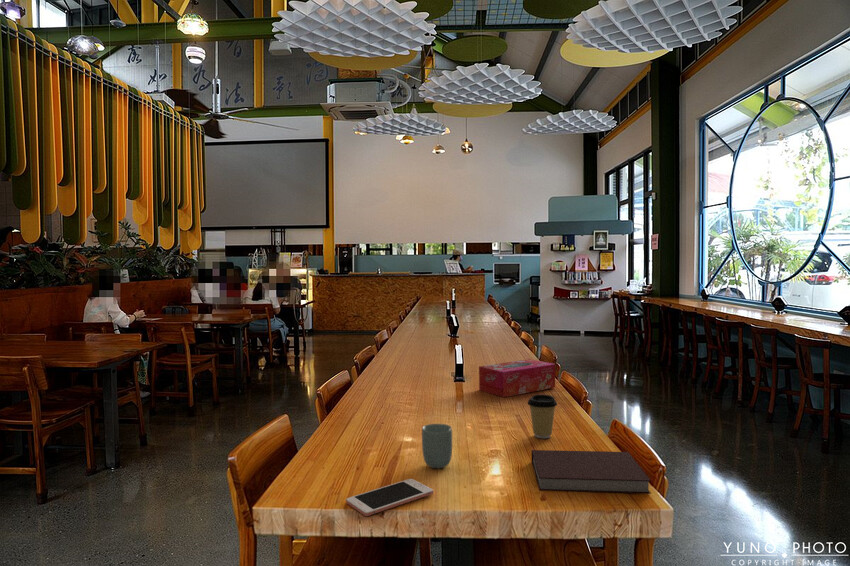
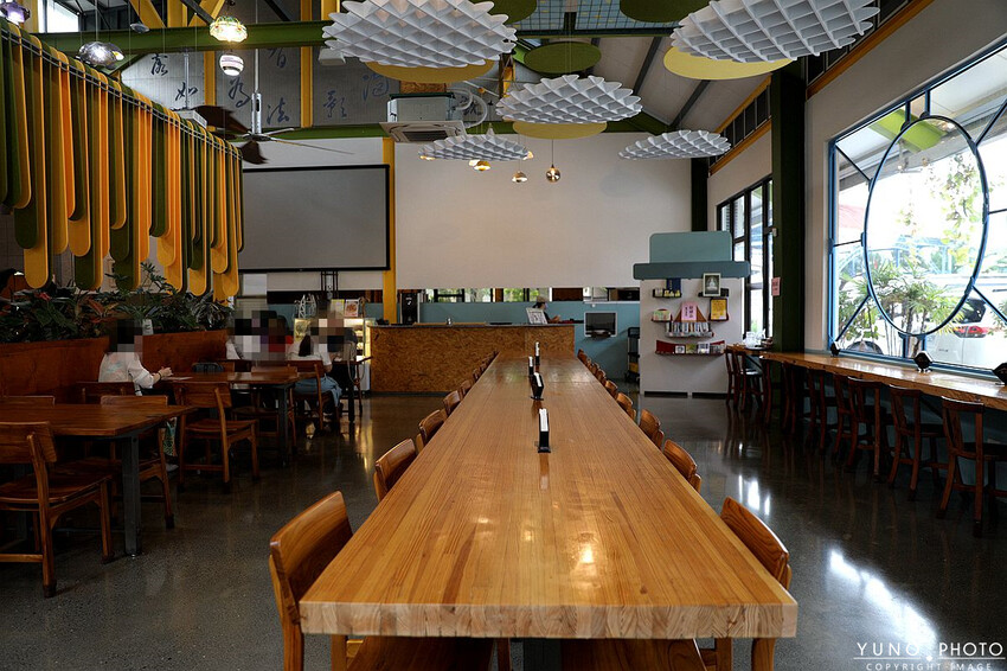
- cell phone (390, 496)
- cup (437, 446)
- notebook (586, 470)
- coffee cup (542, 416)
- tissue box (517, 377)
